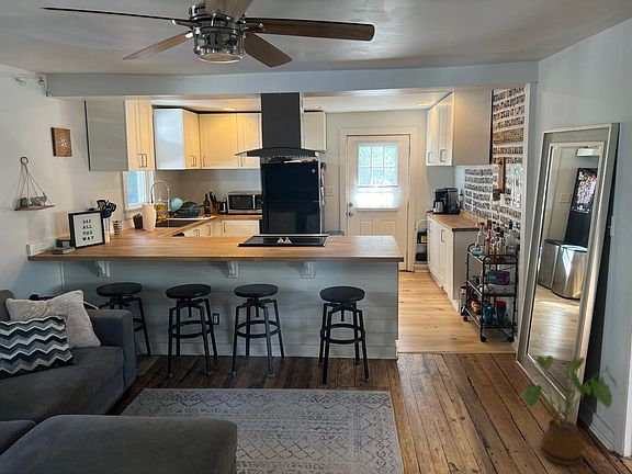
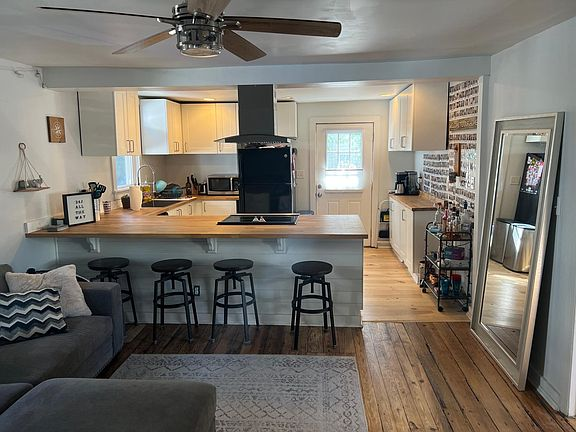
- house plant (563, 409)
